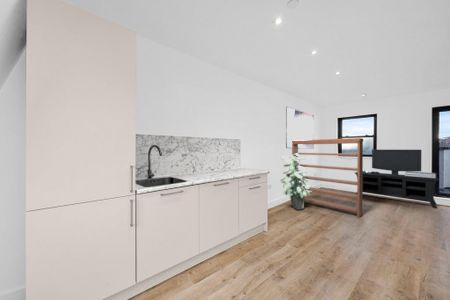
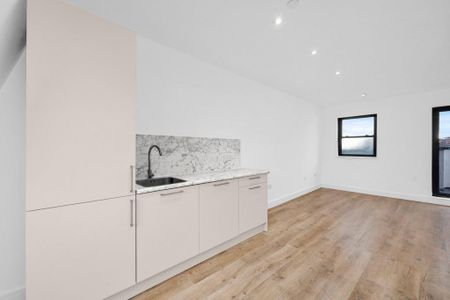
- bookshelf (323, 178)
- indoor plant (294, 181)
- media console (392, 174)
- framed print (301, 129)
